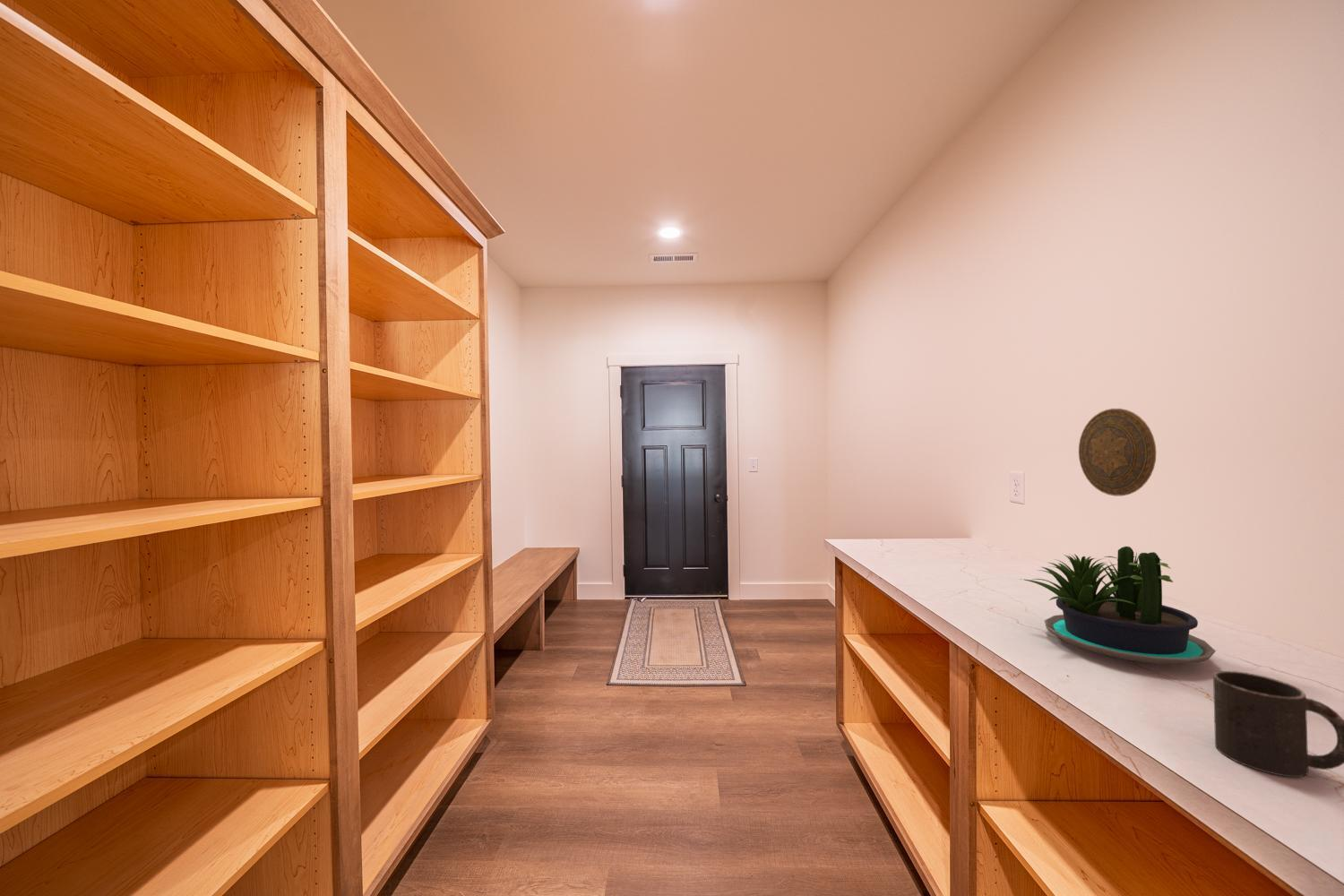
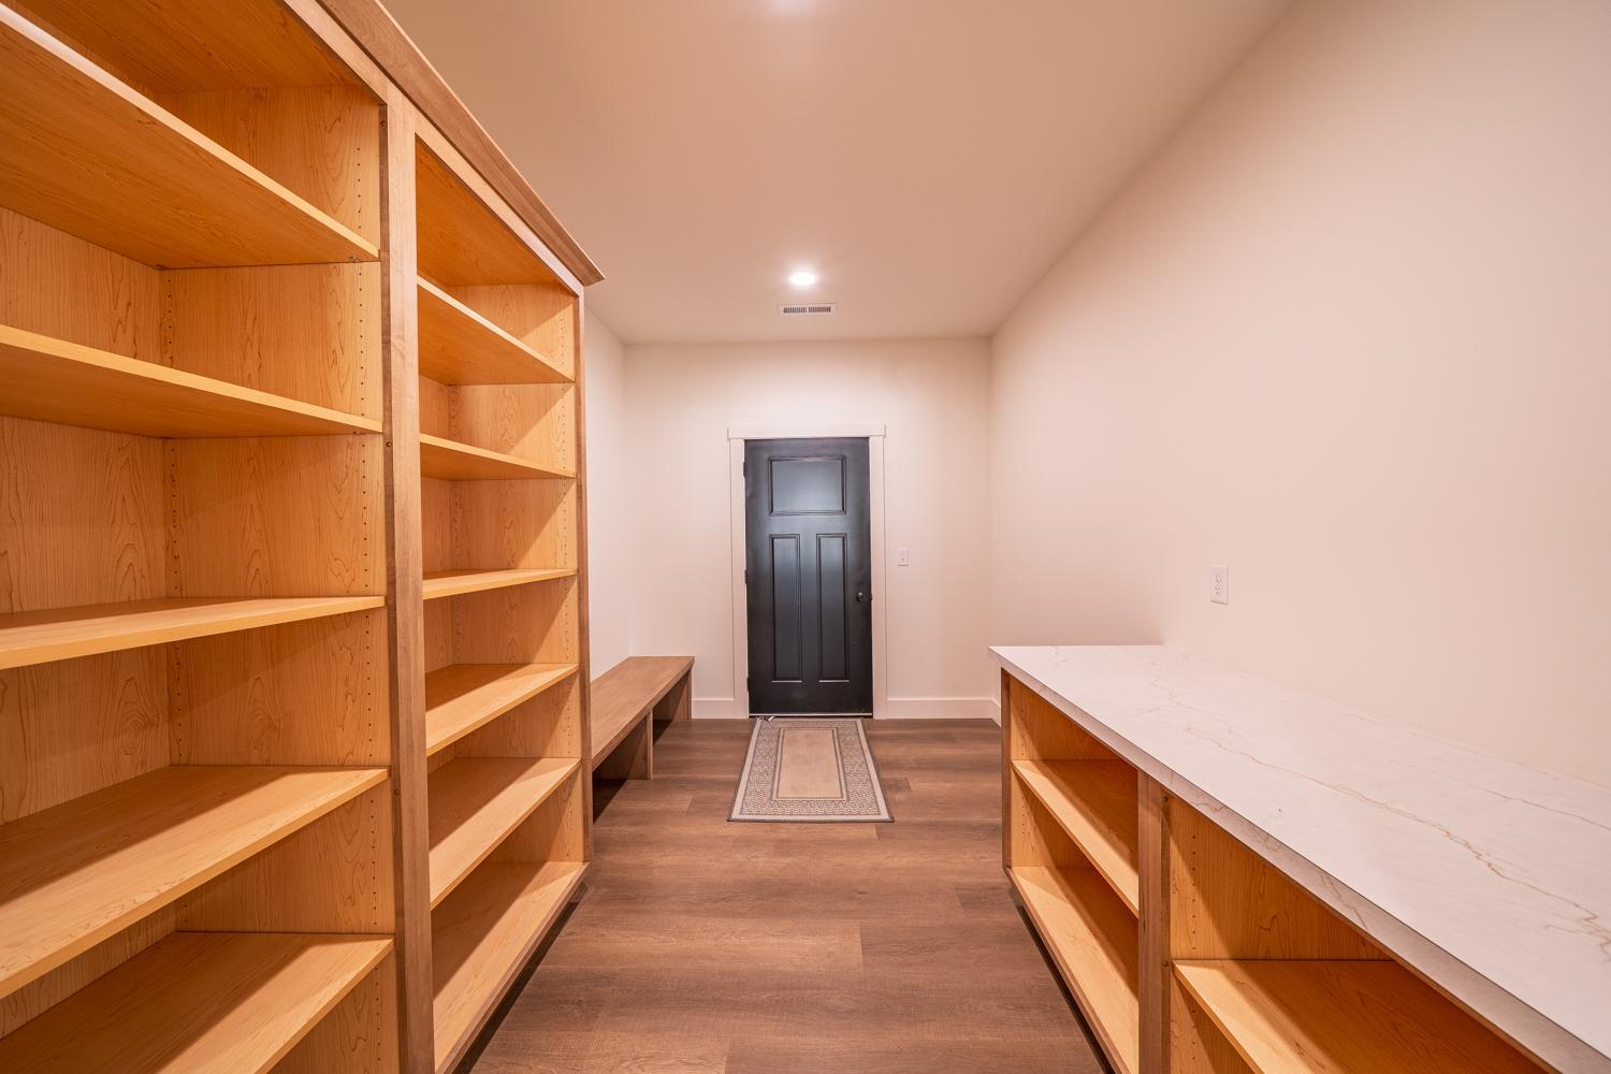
- mug (1279, 725)
- decorative plate (1110, 452)
- potted plant (1111, 596)
